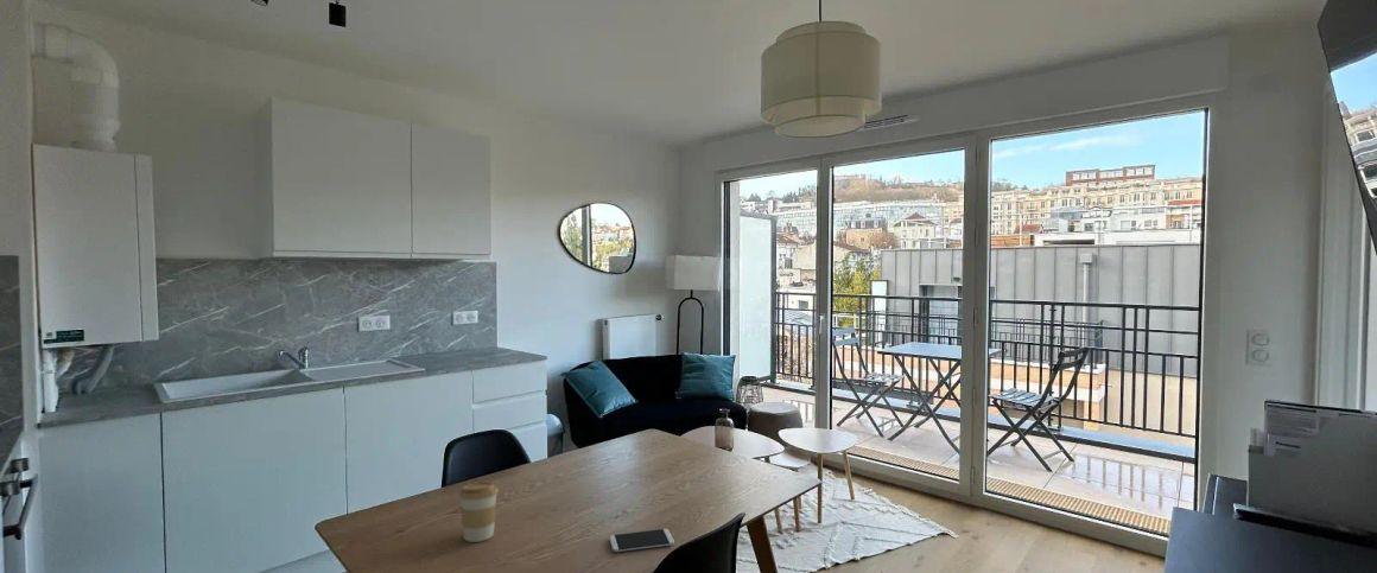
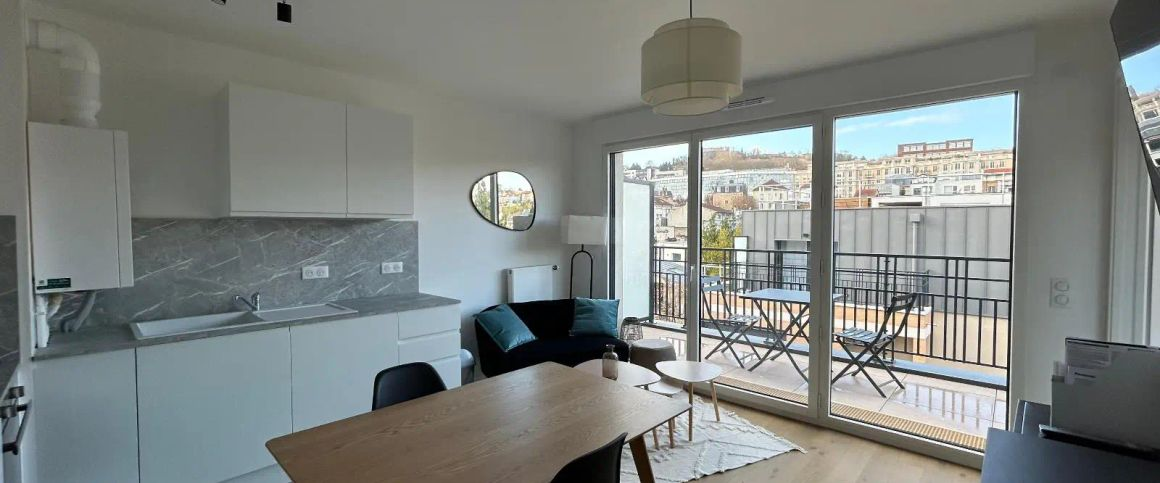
- coffee cup (478, 509)
- smartphone (641, 540)
